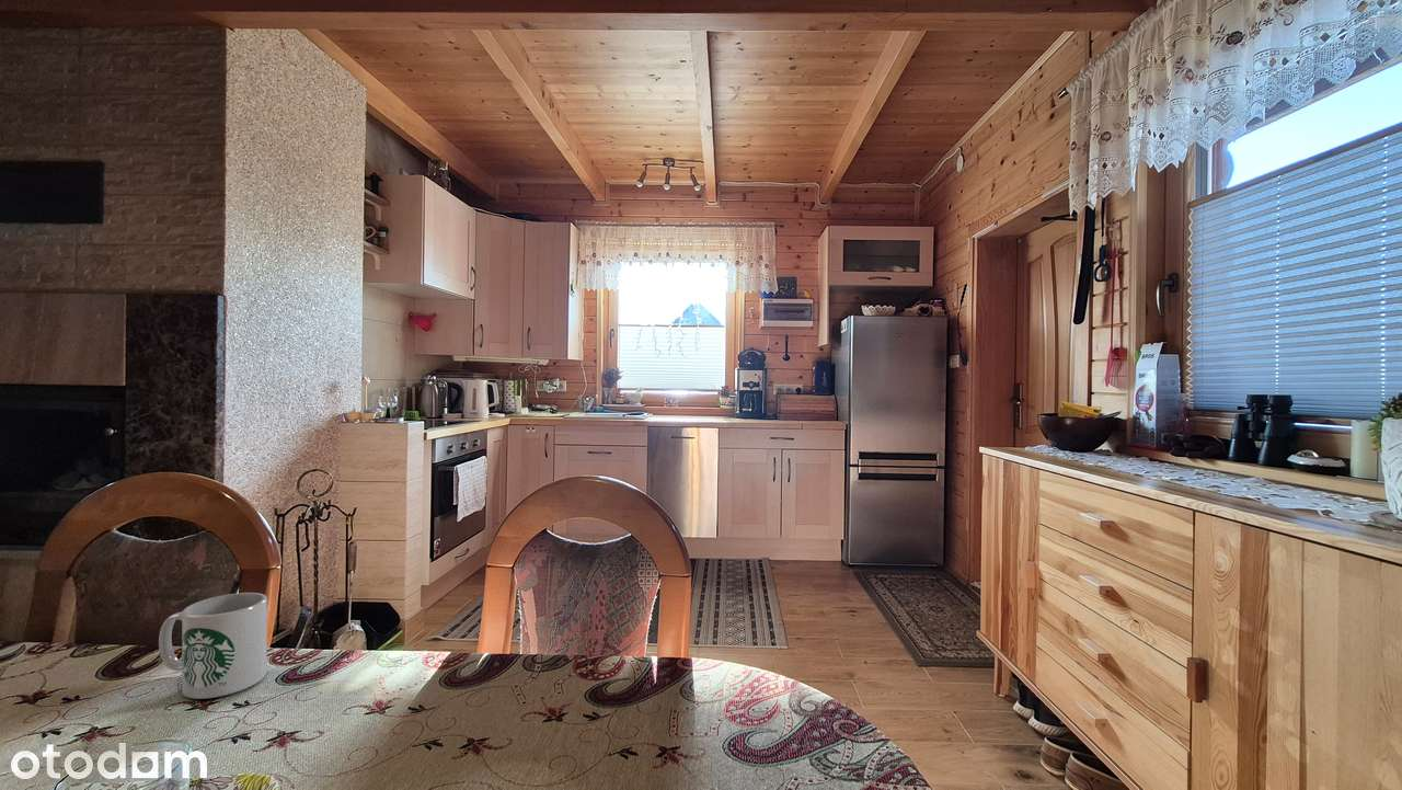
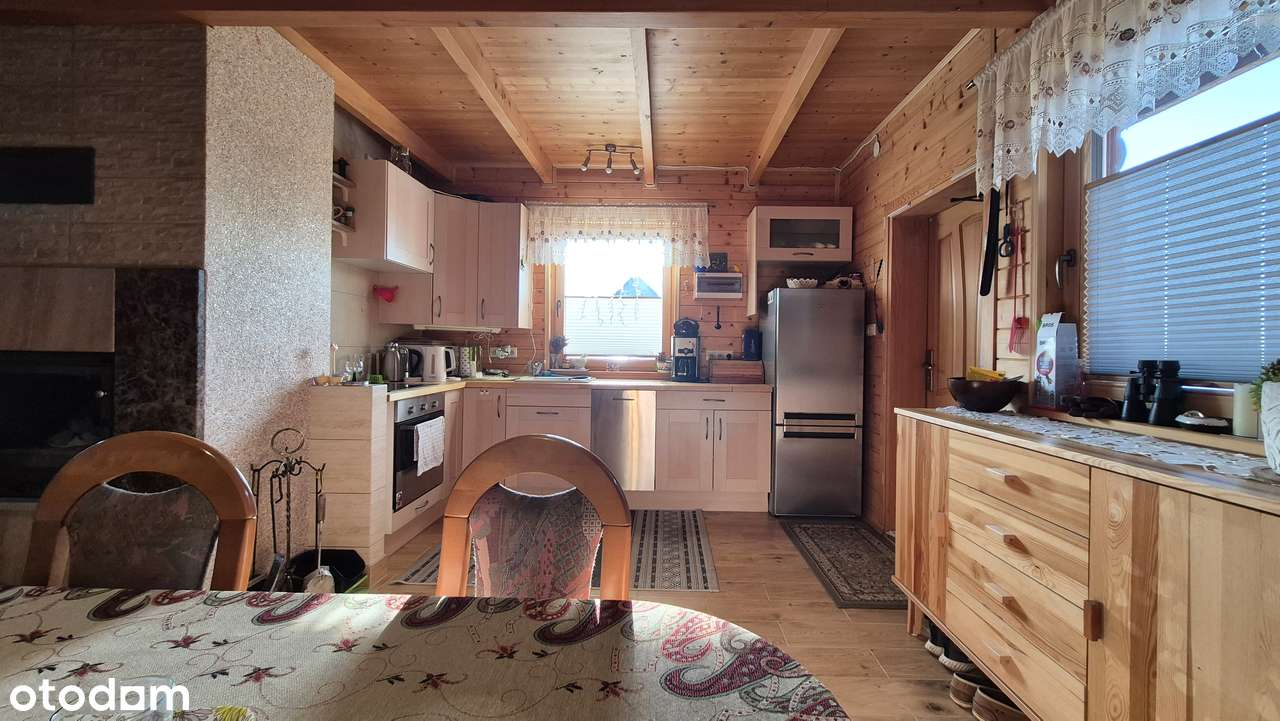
- mug (210, 642)
